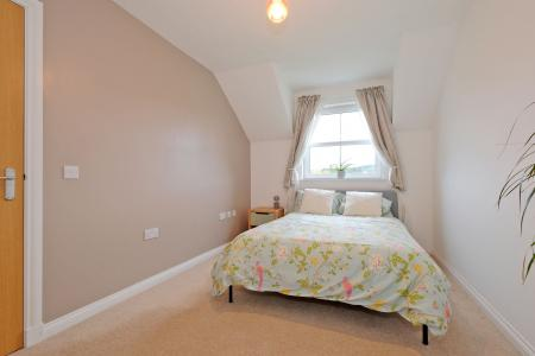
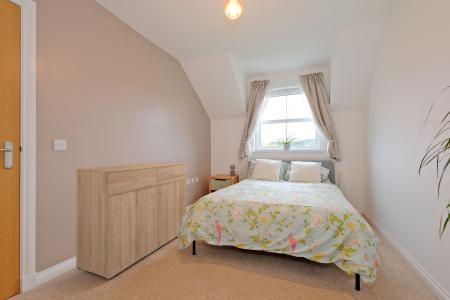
+ dresser (142, 206)
